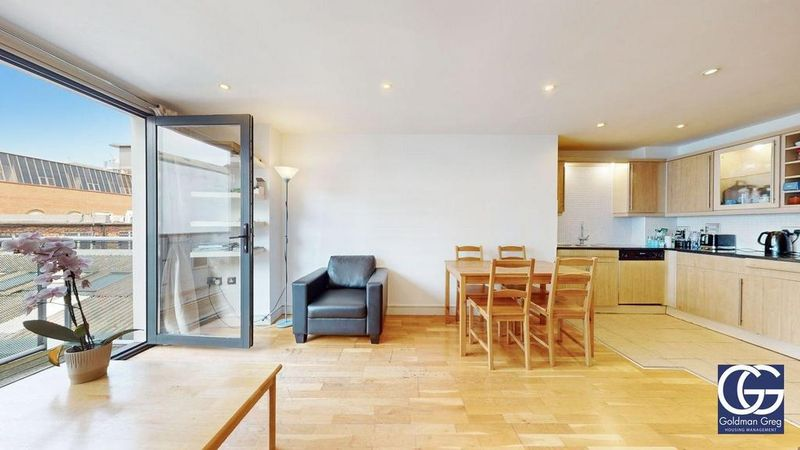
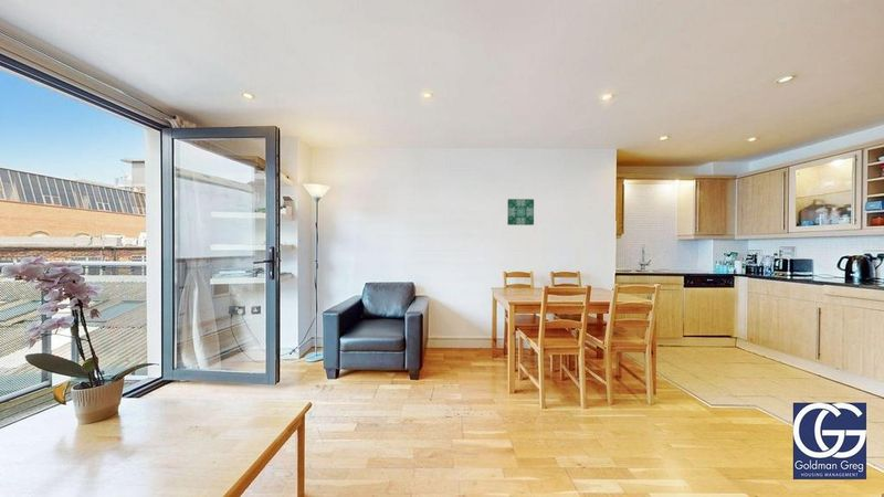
+ wall art (520, 212)
